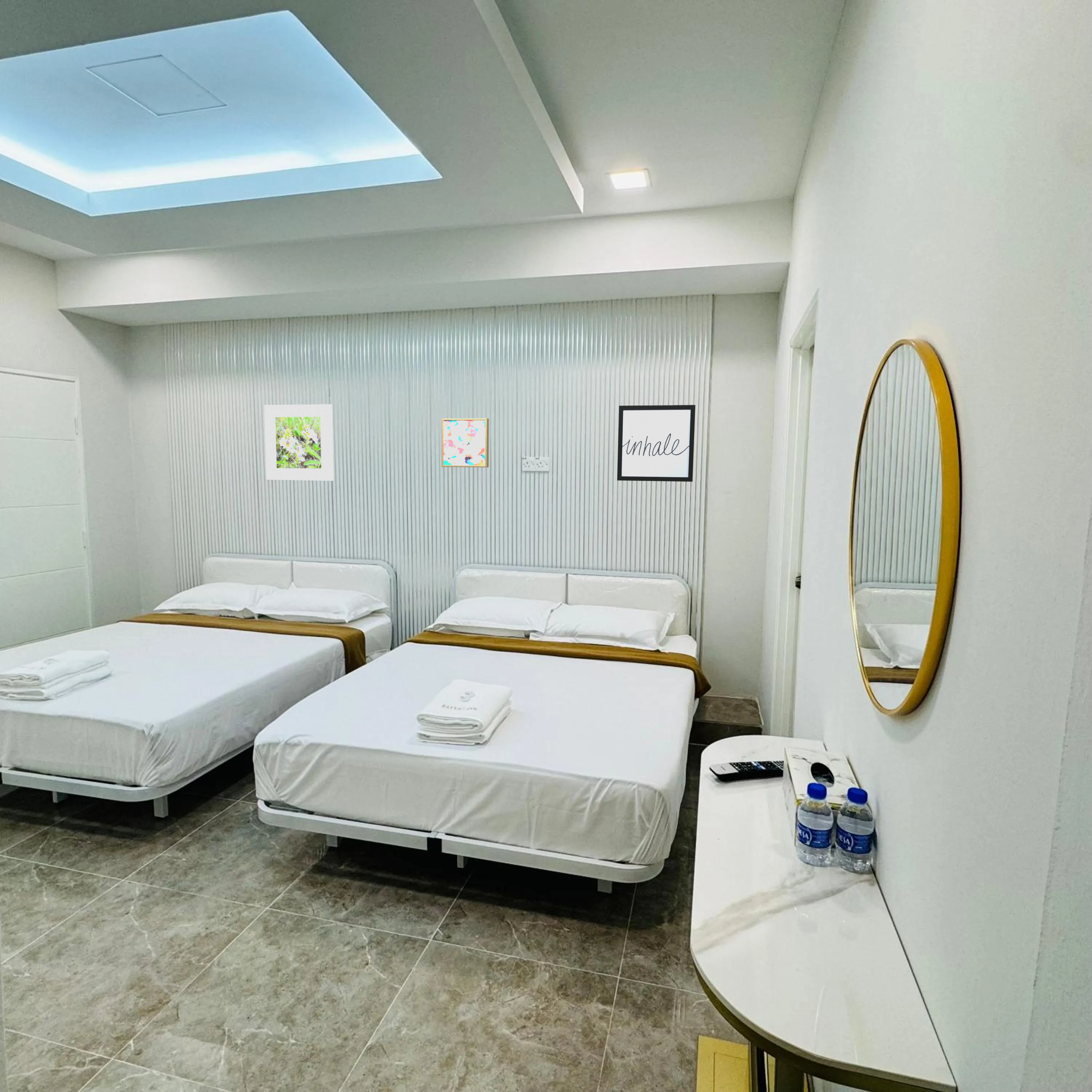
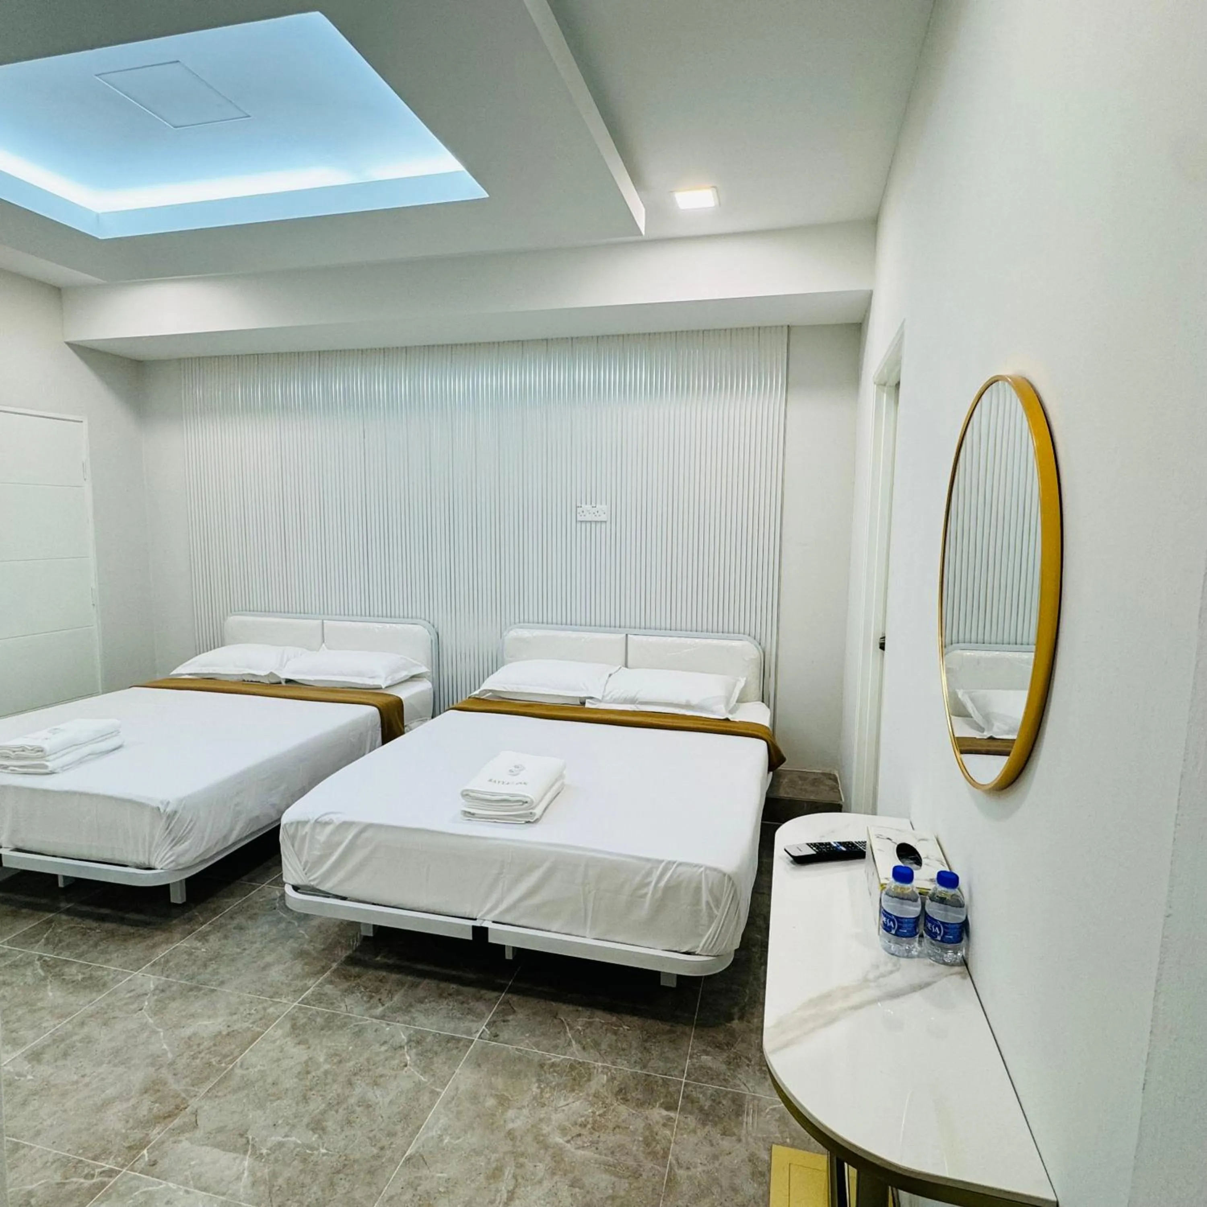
- wall art (656, 443)
- wall art (465, 443)
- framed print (298, 443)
